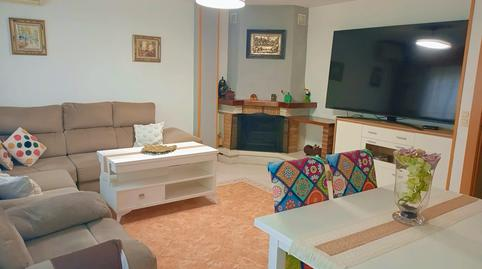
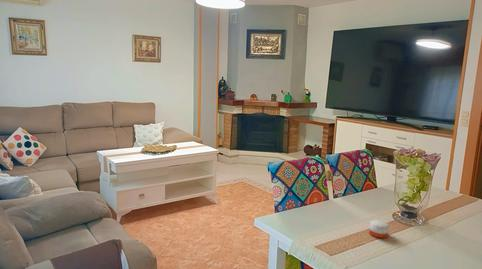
+ candle (379, 222)
